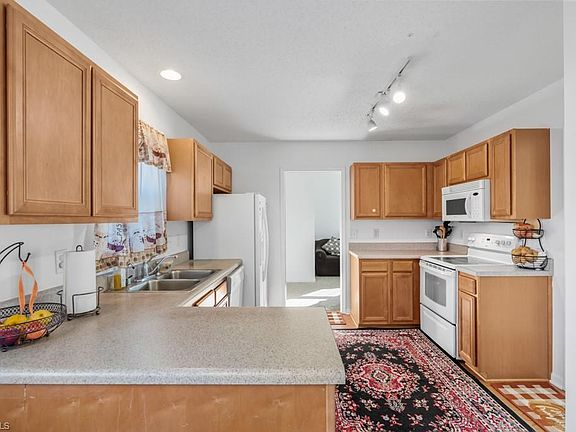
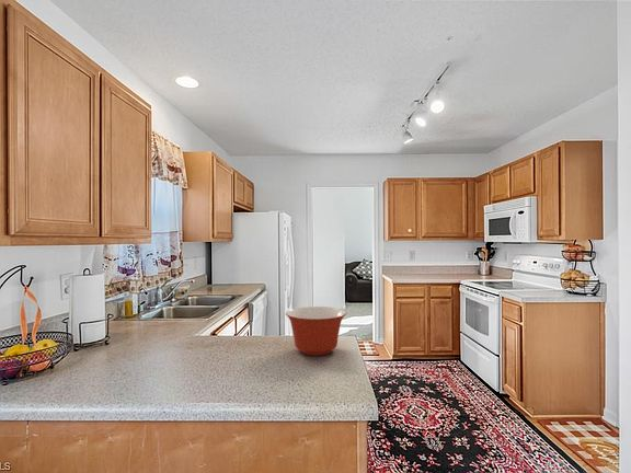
+ mixing bowl (316, 331)
